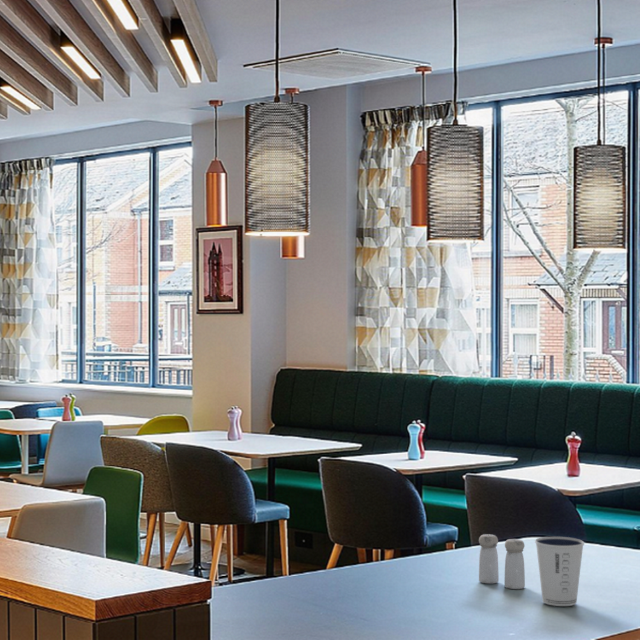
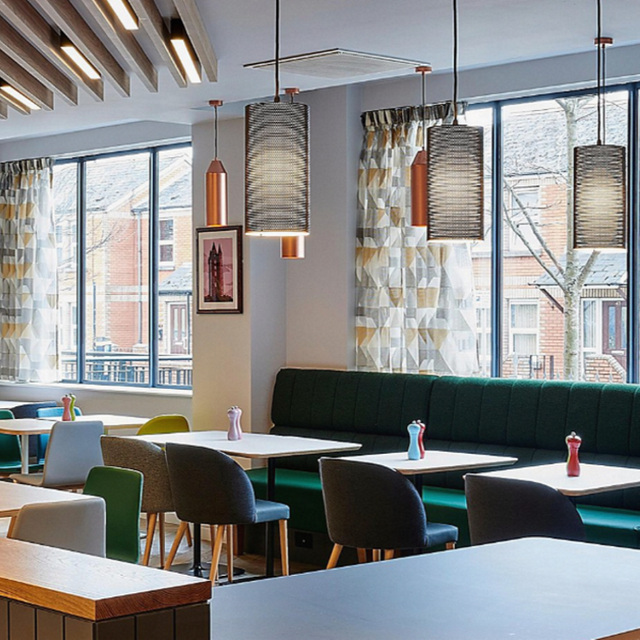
- dixie cup (559, 572)
- salt and pepper shaker (497, 560)
